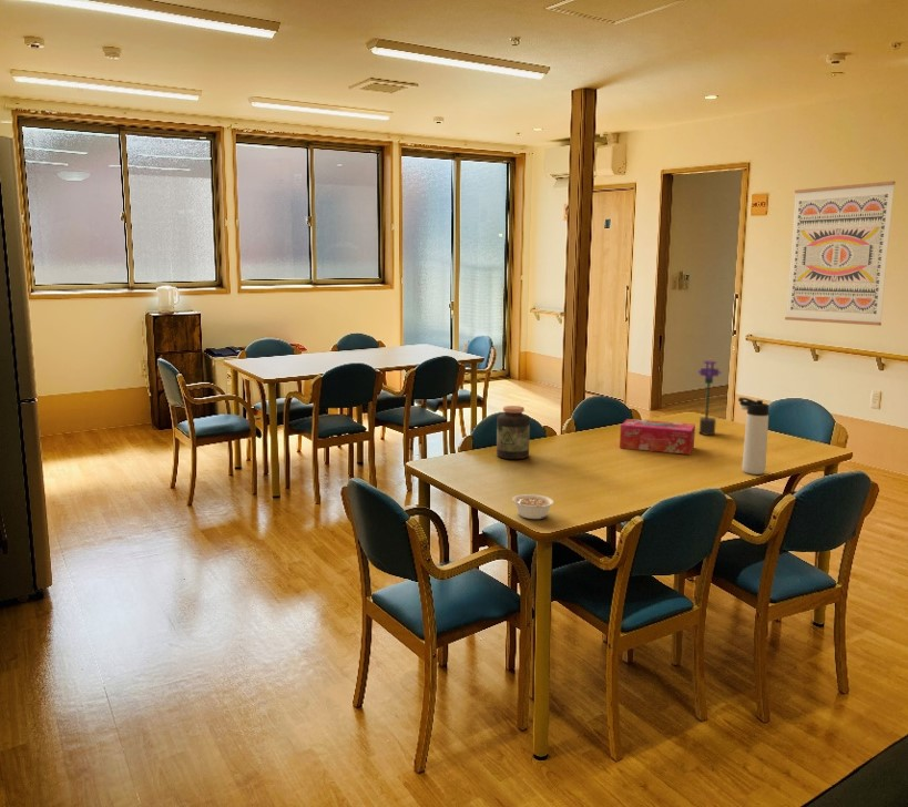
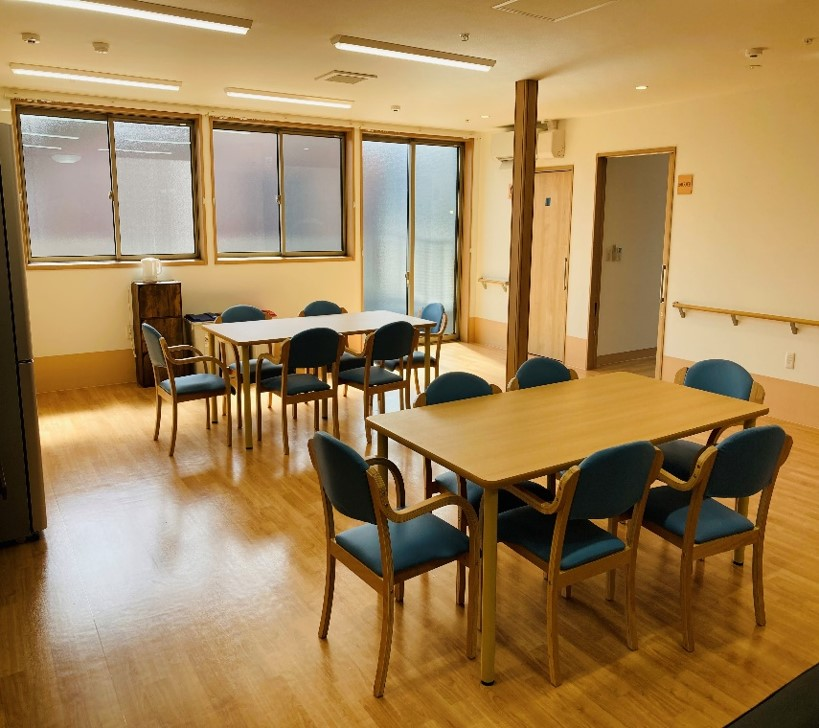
- tissue box (657, 436)
- legume (533, 505)
- potted flower (707, 396)
- thermos bottle (751, 435)
- wall art (836, 255)
- jar (512, 431)
